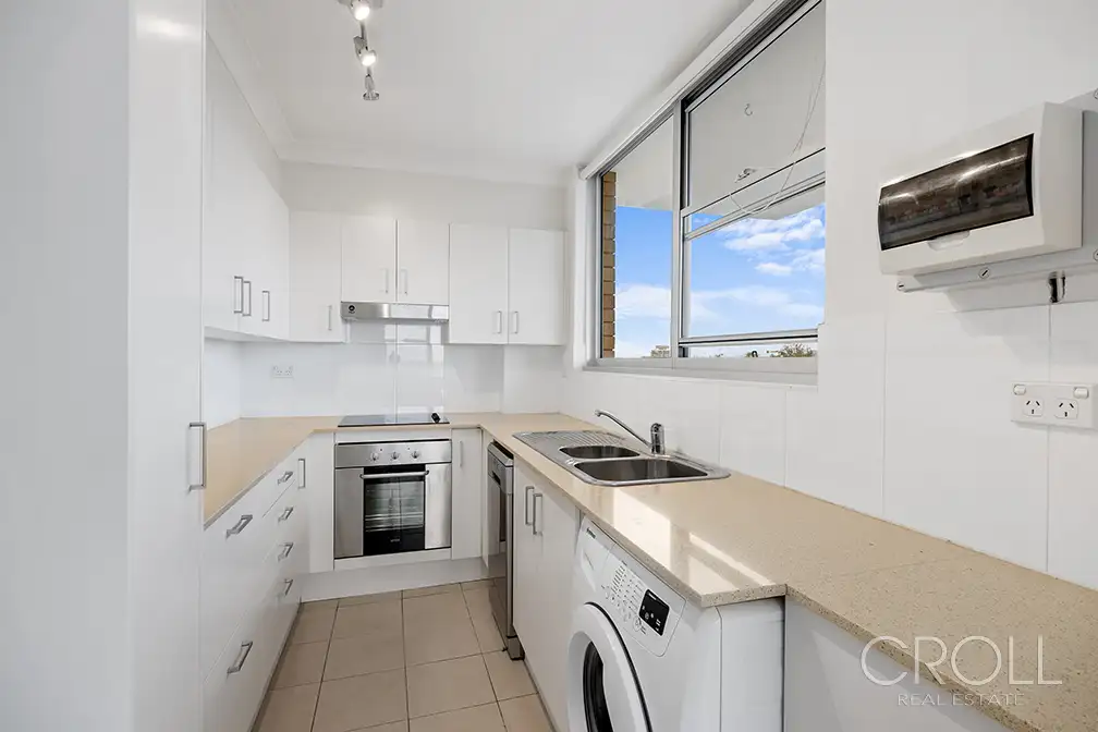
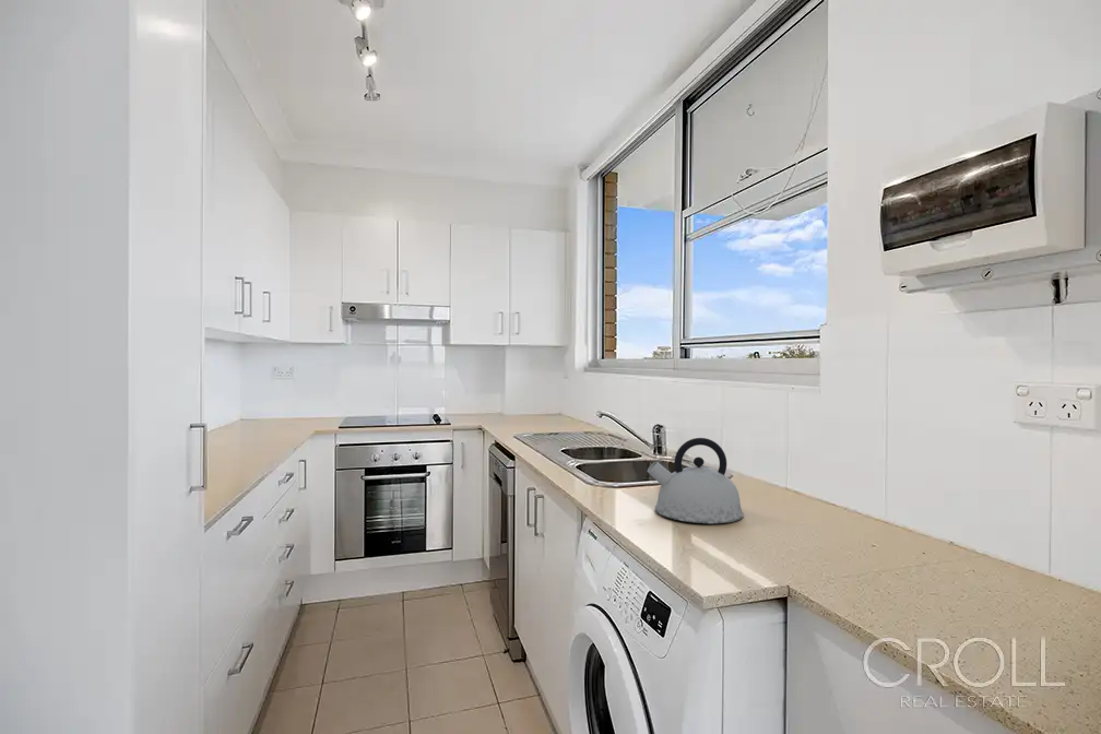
+ kettle (694, 474)
